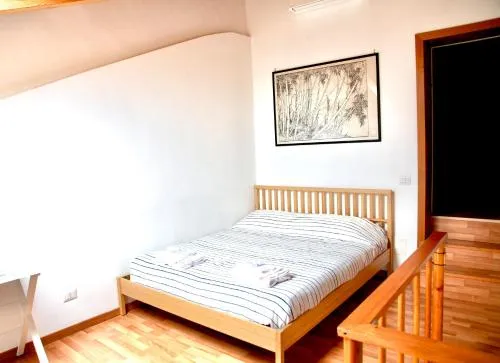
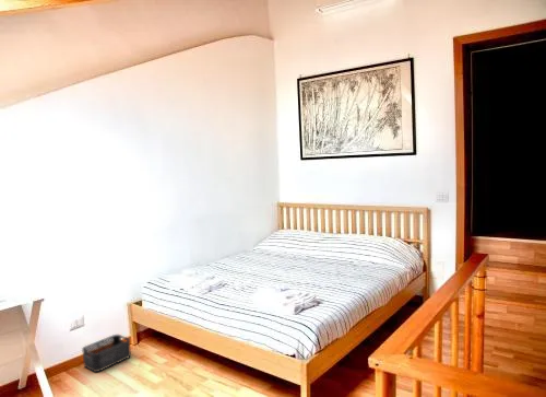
+ storage bin (107, 352)
